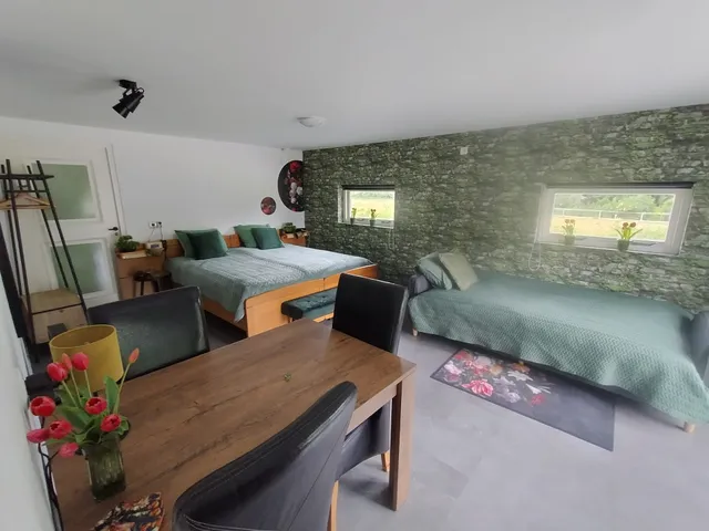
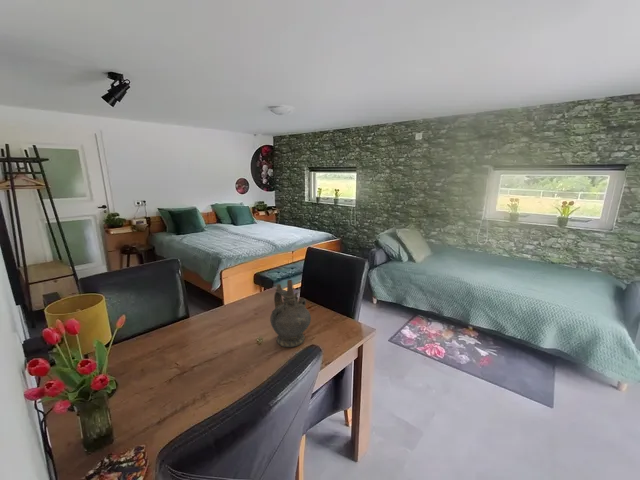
+ ceremonial vessel (288, 309)
